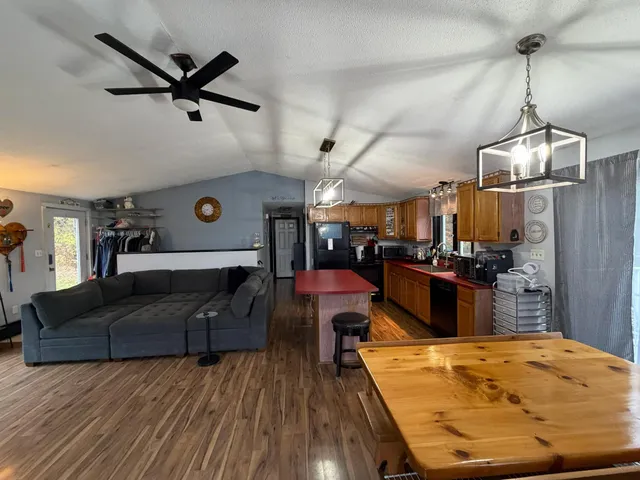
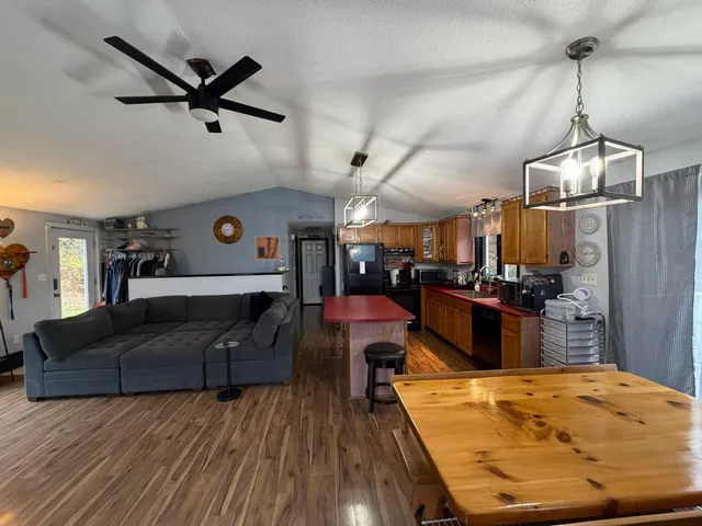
+ wall art (268, 248)
